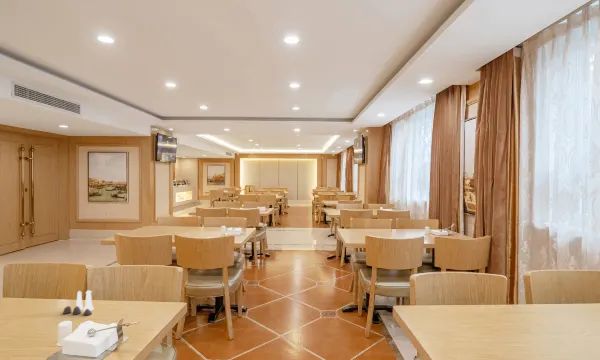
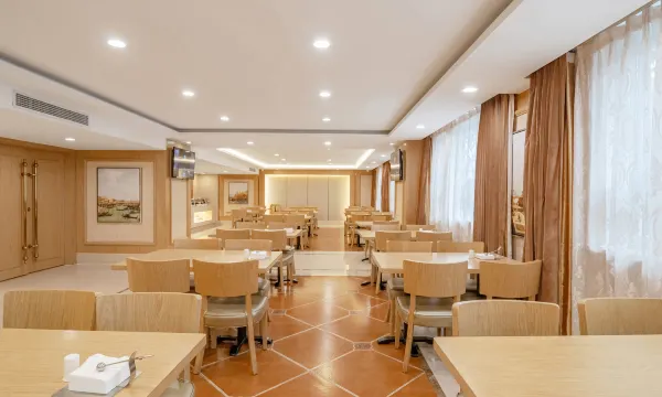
- salt and pepper shaker set (81, 301)
